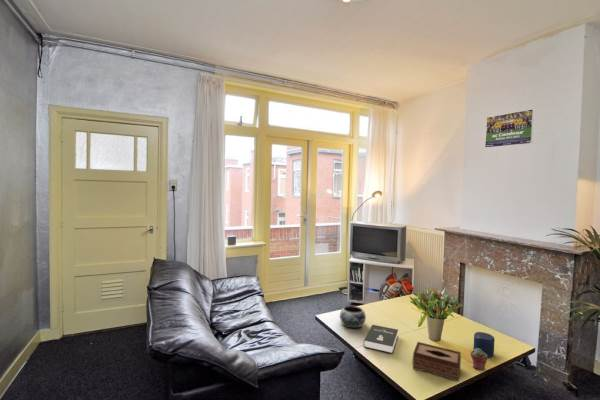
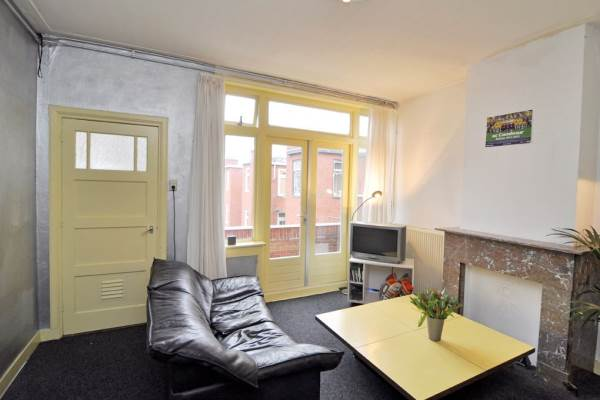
- decorative bowl (352, 316)
- tissue box (436, 360)
- candle (483, 344)
- booklet (381, 337)
- potted succulent (478, 357)
